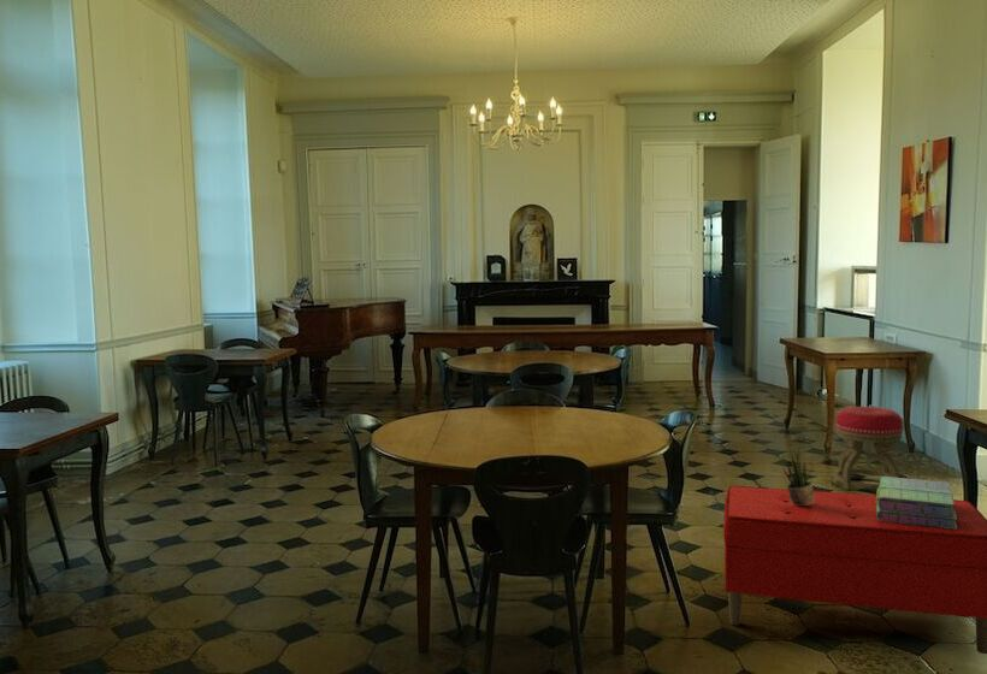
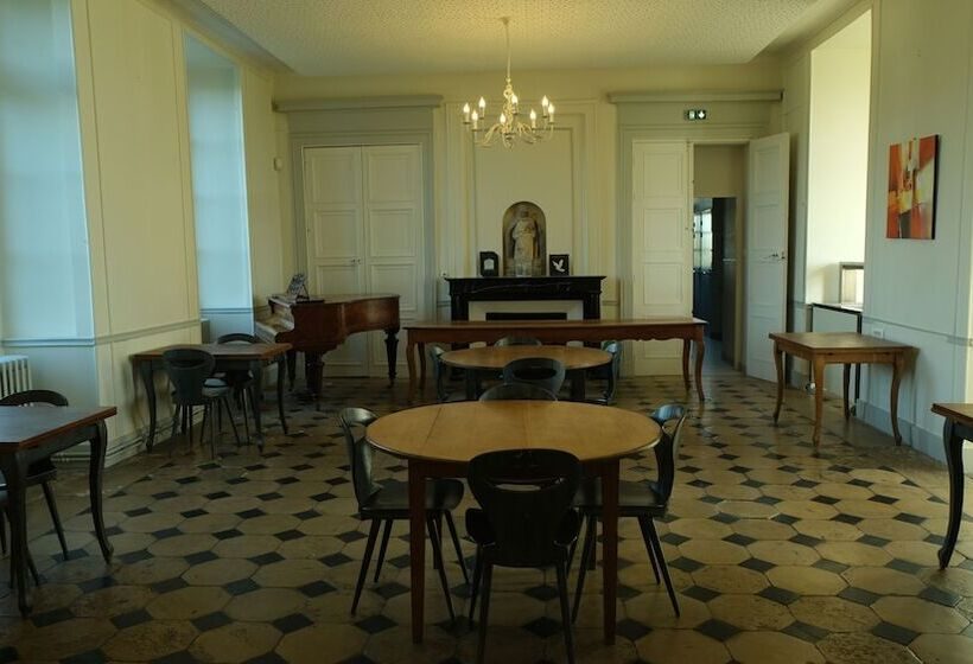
- bench (849, 562)
- stool (862, 447)
- potted plant (797, 474)
- stack of books (914, 499)
